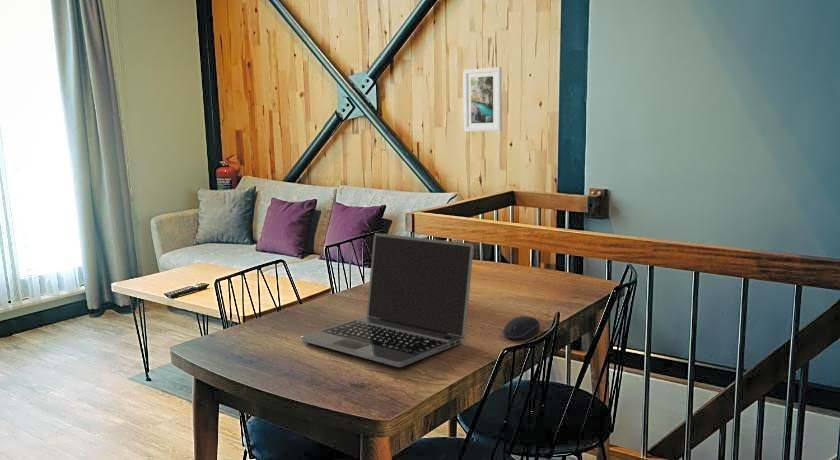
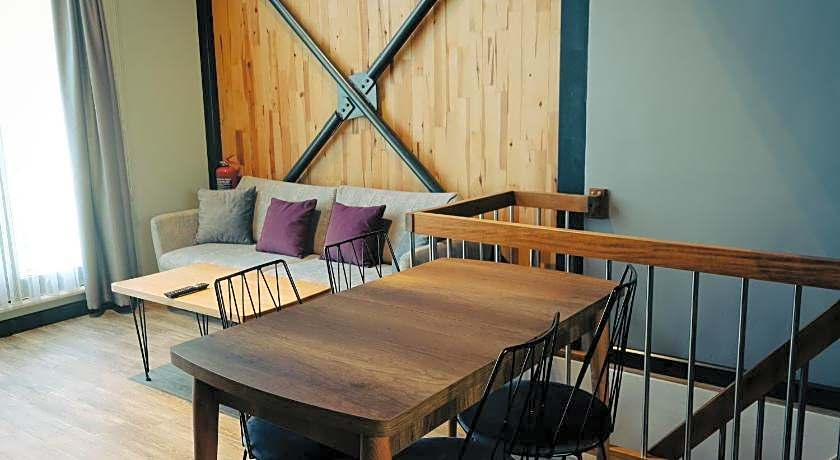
- computer mouse (521, 326)
- laptop (386, 293)
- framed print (482, 100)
